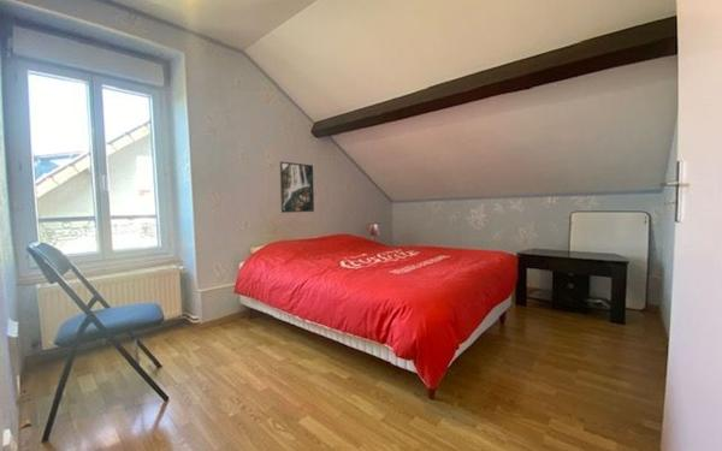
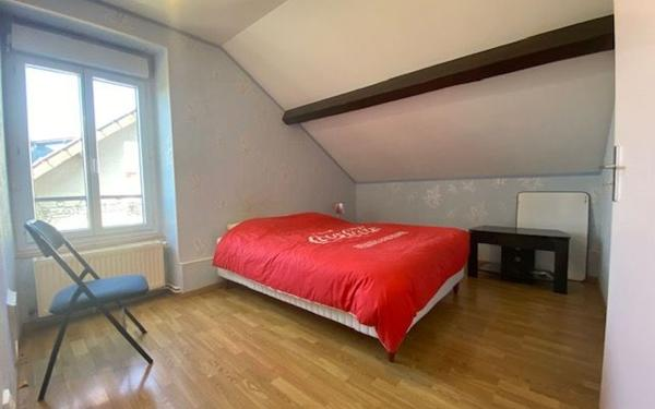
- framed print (297, 188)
